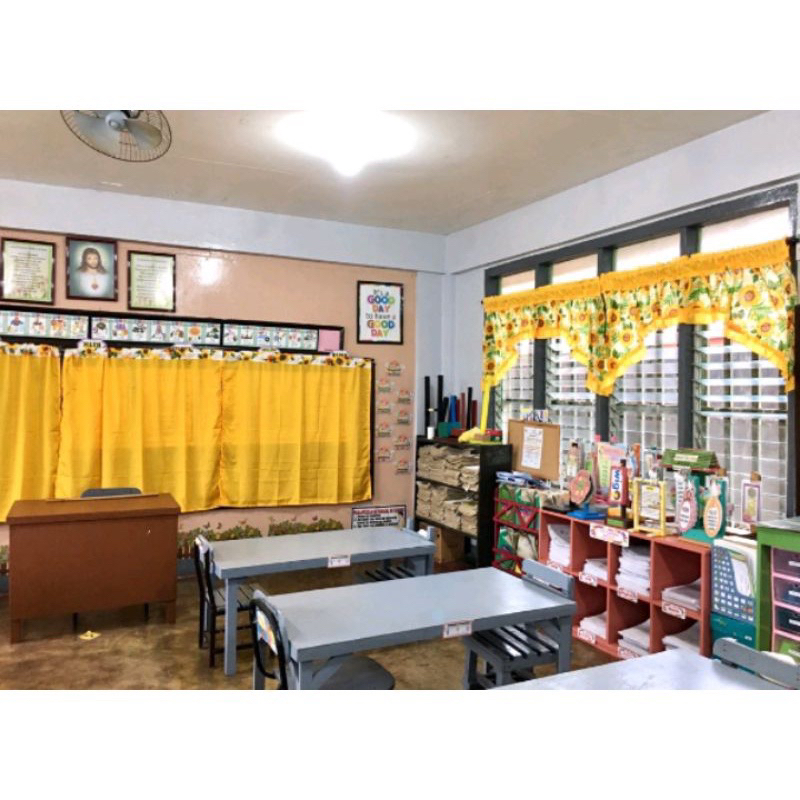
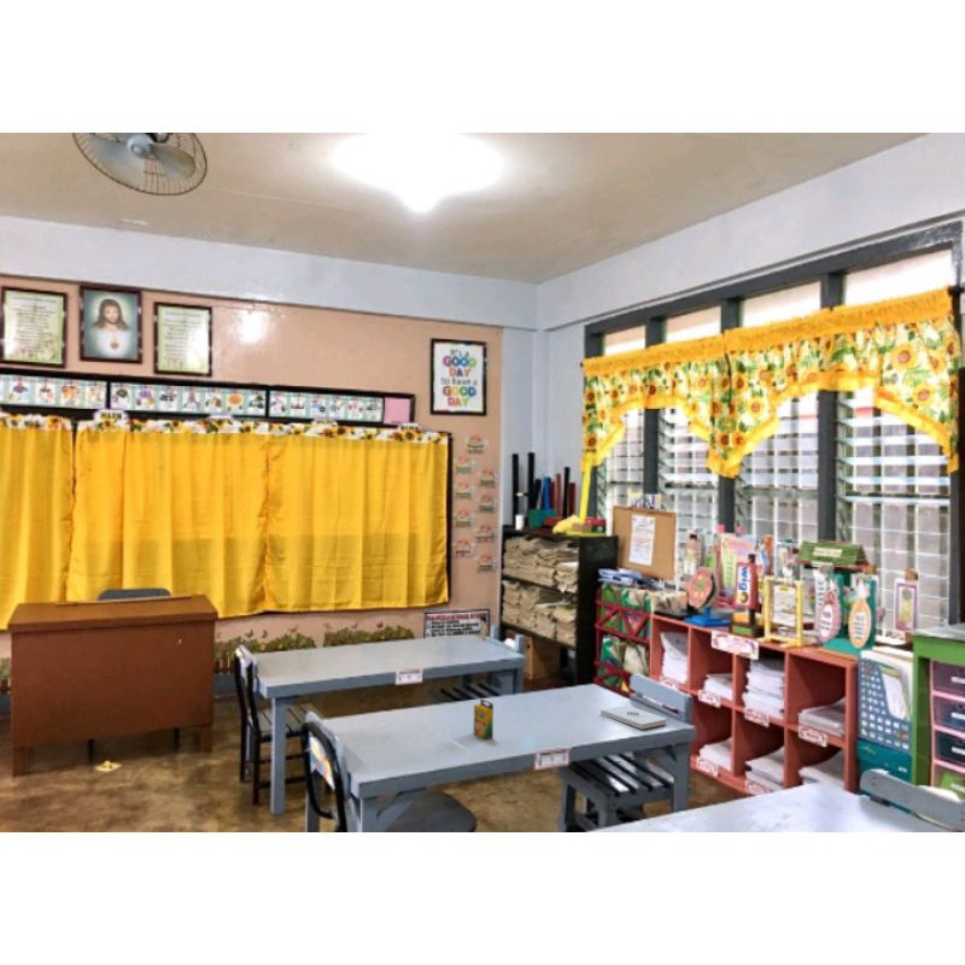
+ crayon box (482, 718)
+ notepad (633, 717)
